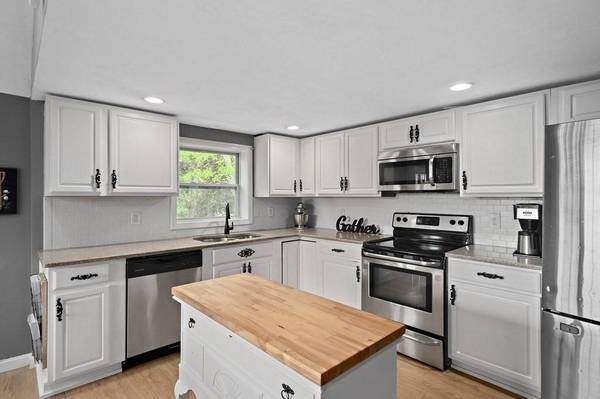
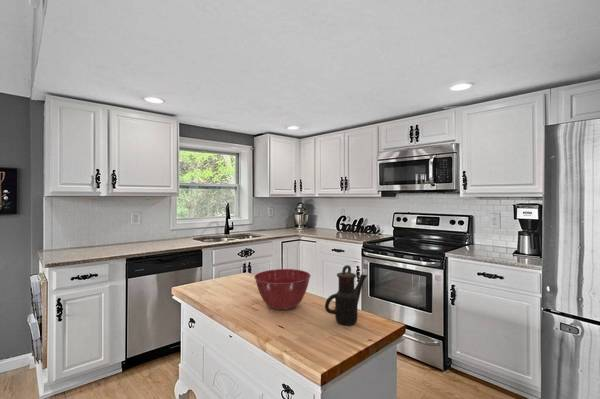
+ teapot (346, 293)
+ mixing bowl (282, 290)
